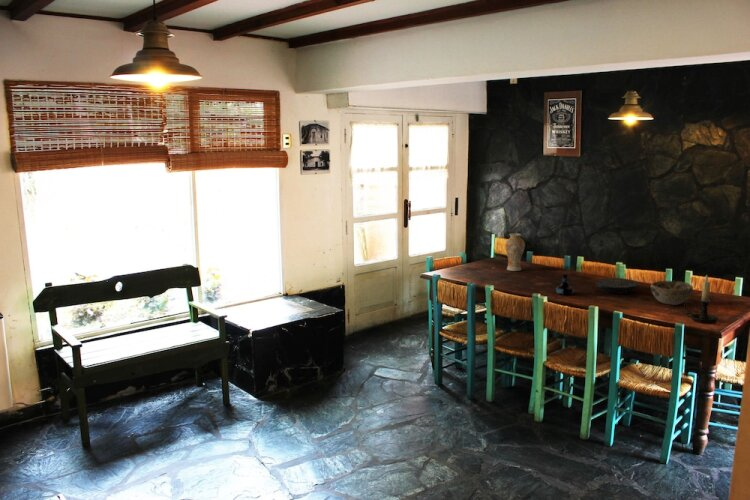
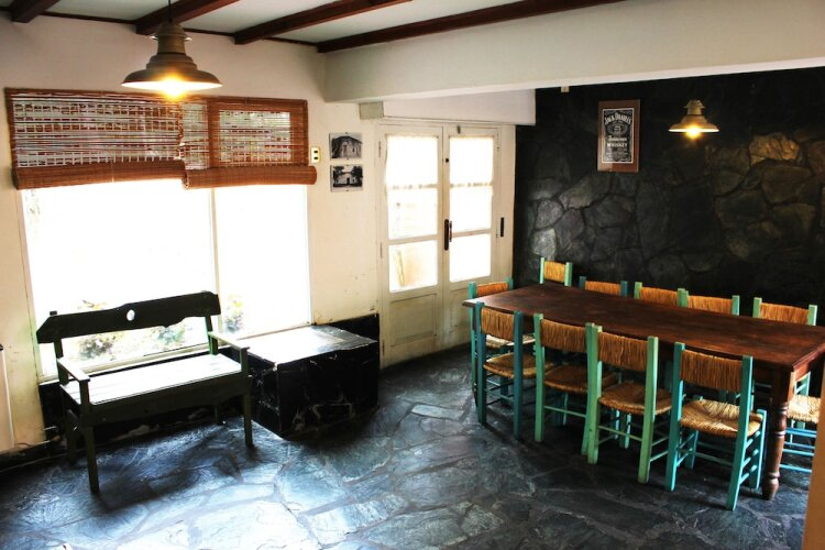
- plate (616, 286)
- vase (514, 252)
- candle holder (702, 296)
- tequila bottle (564, 283)
- decorative bowl (671, 293)
